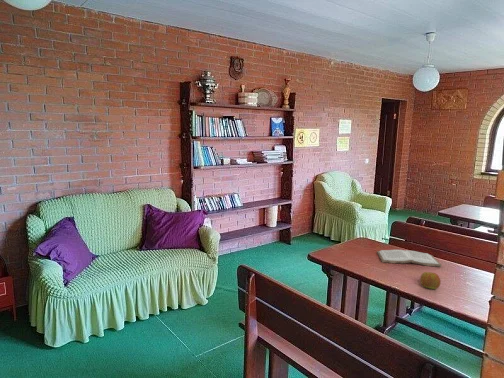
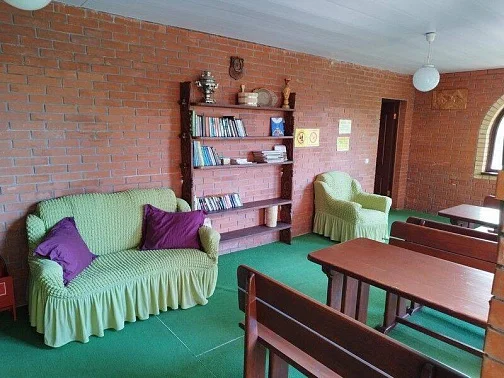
- apple (430, 279)
- book (407, 256)
